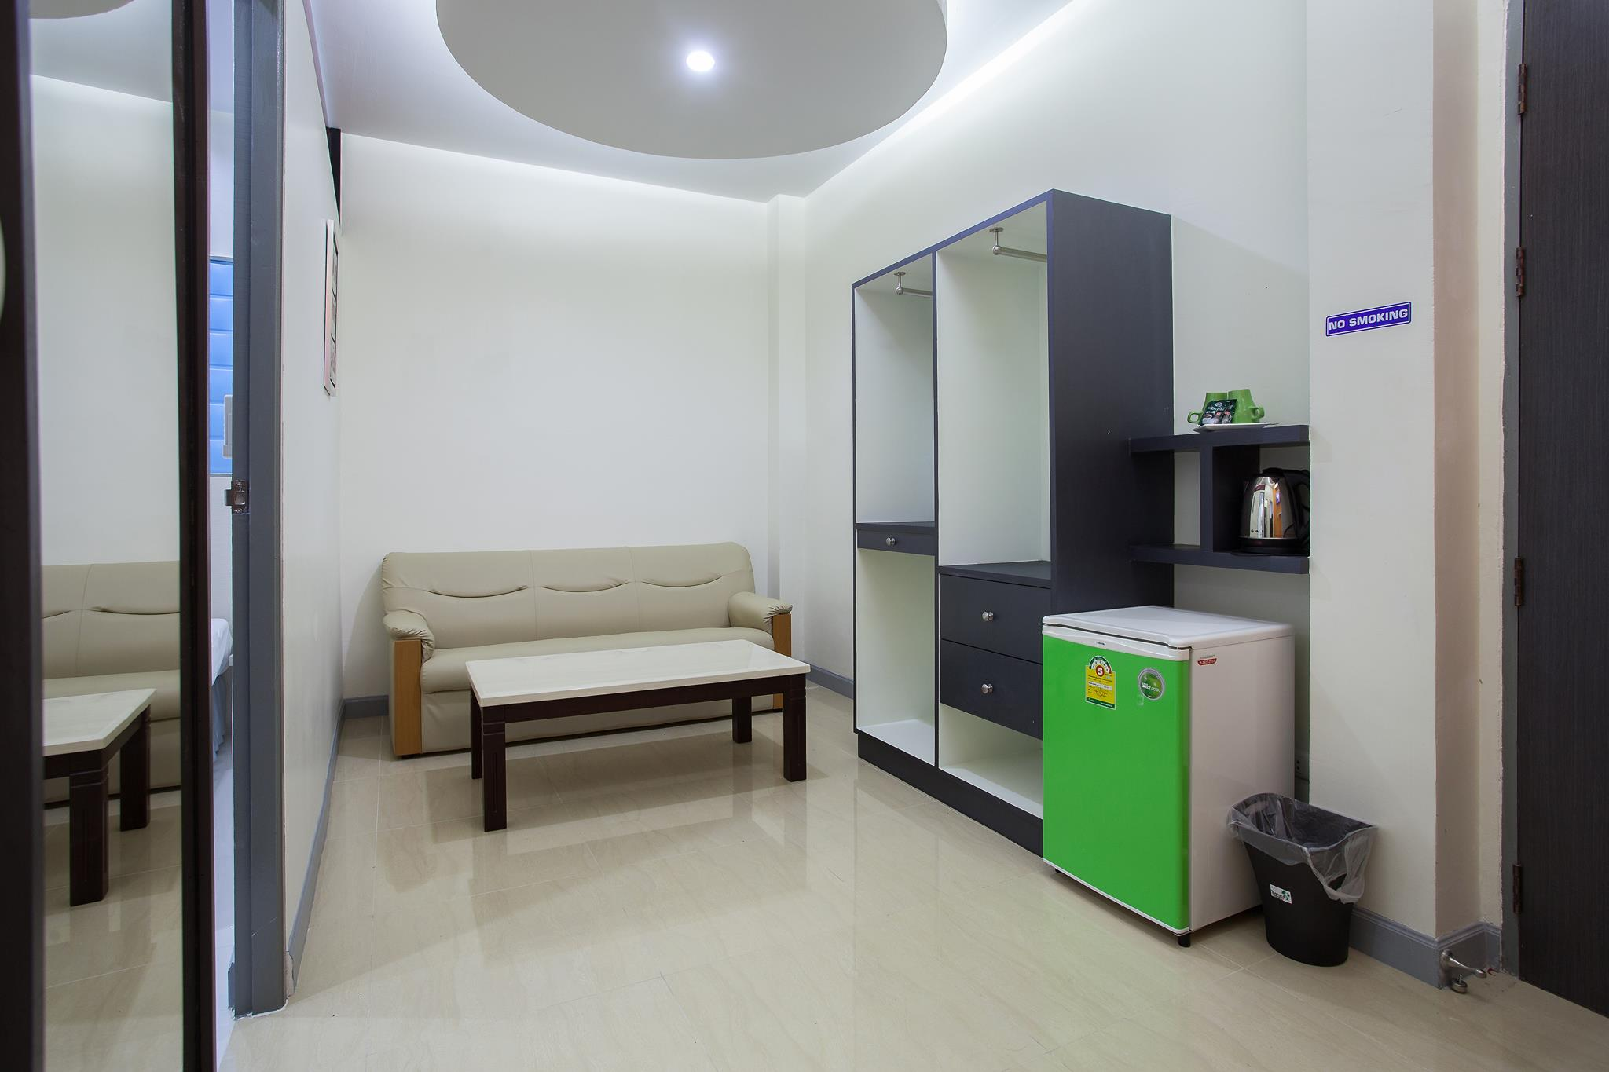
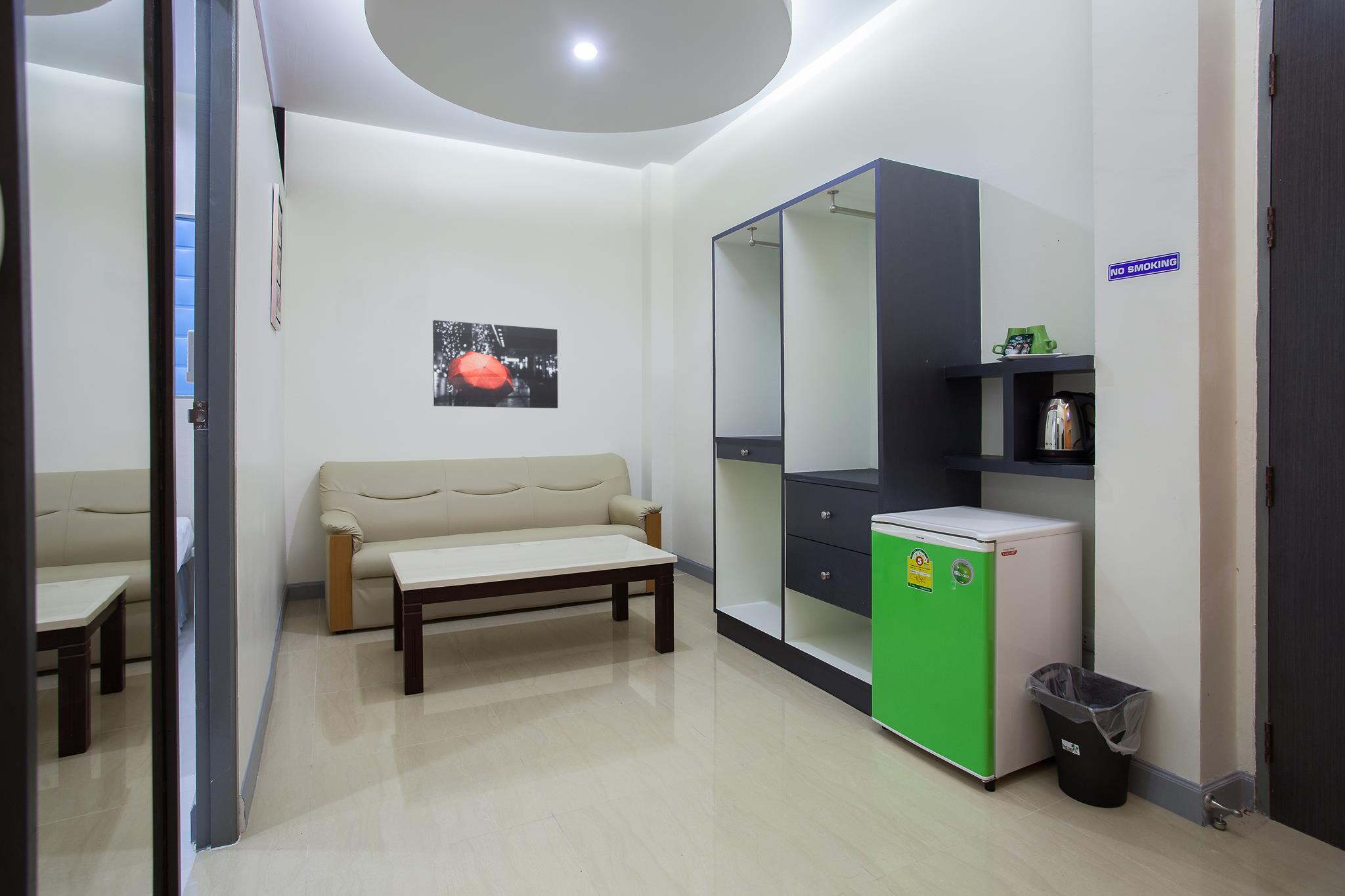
+ wall art (498, 366)
